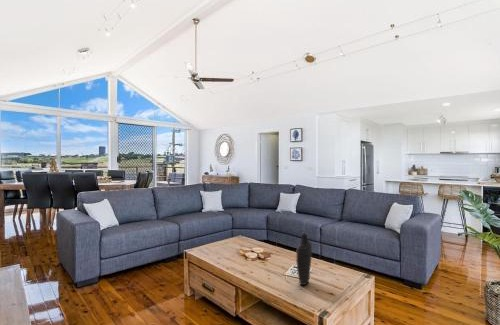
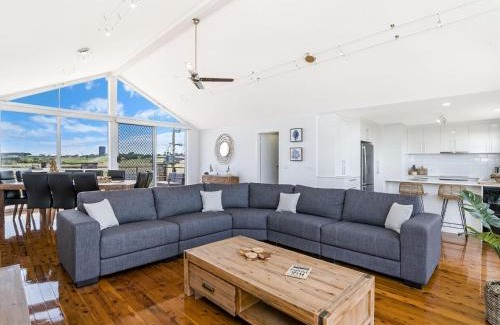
- decorative vase (304, 258)
